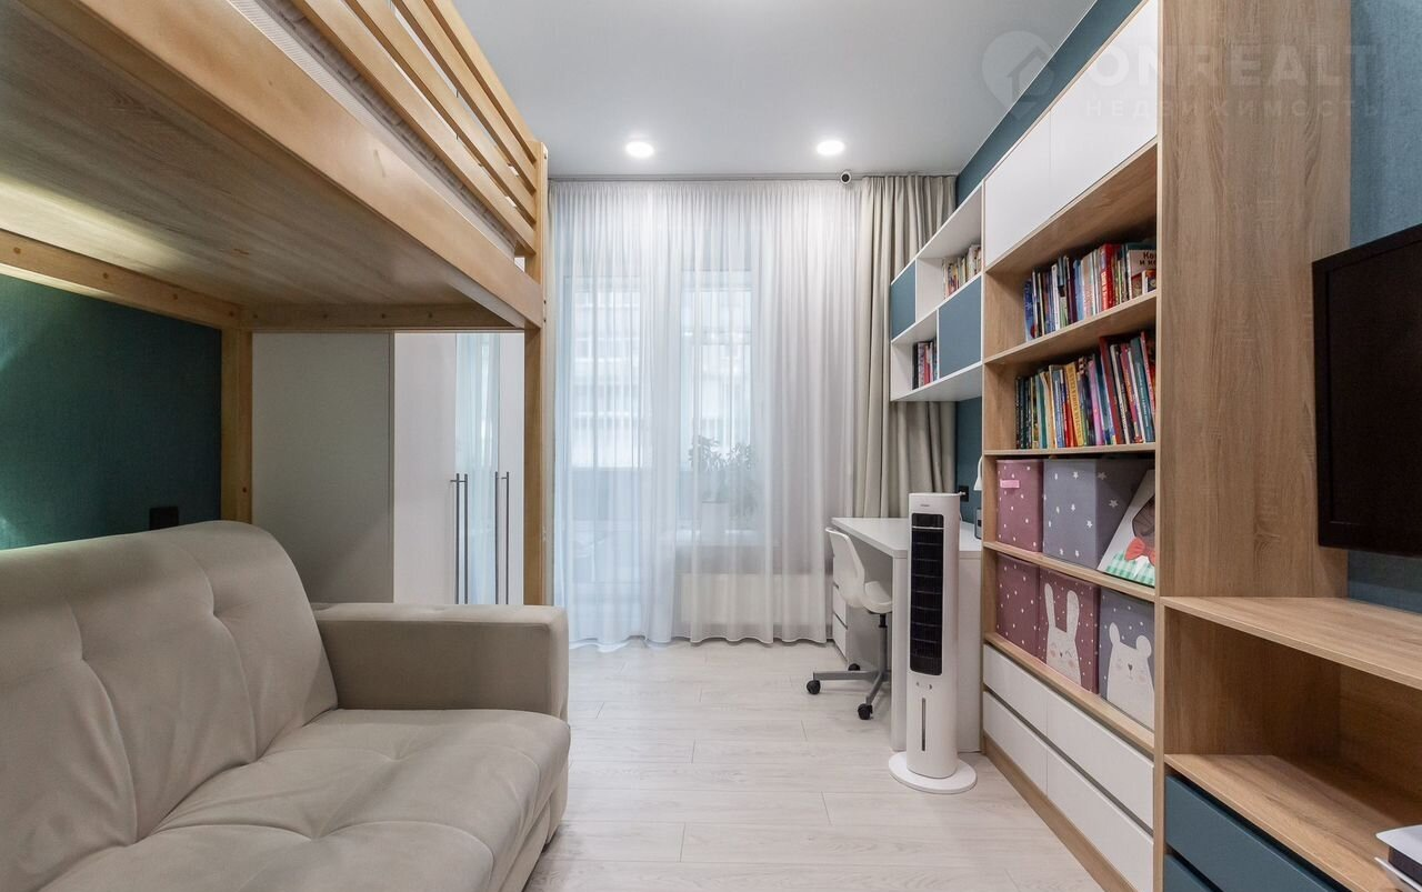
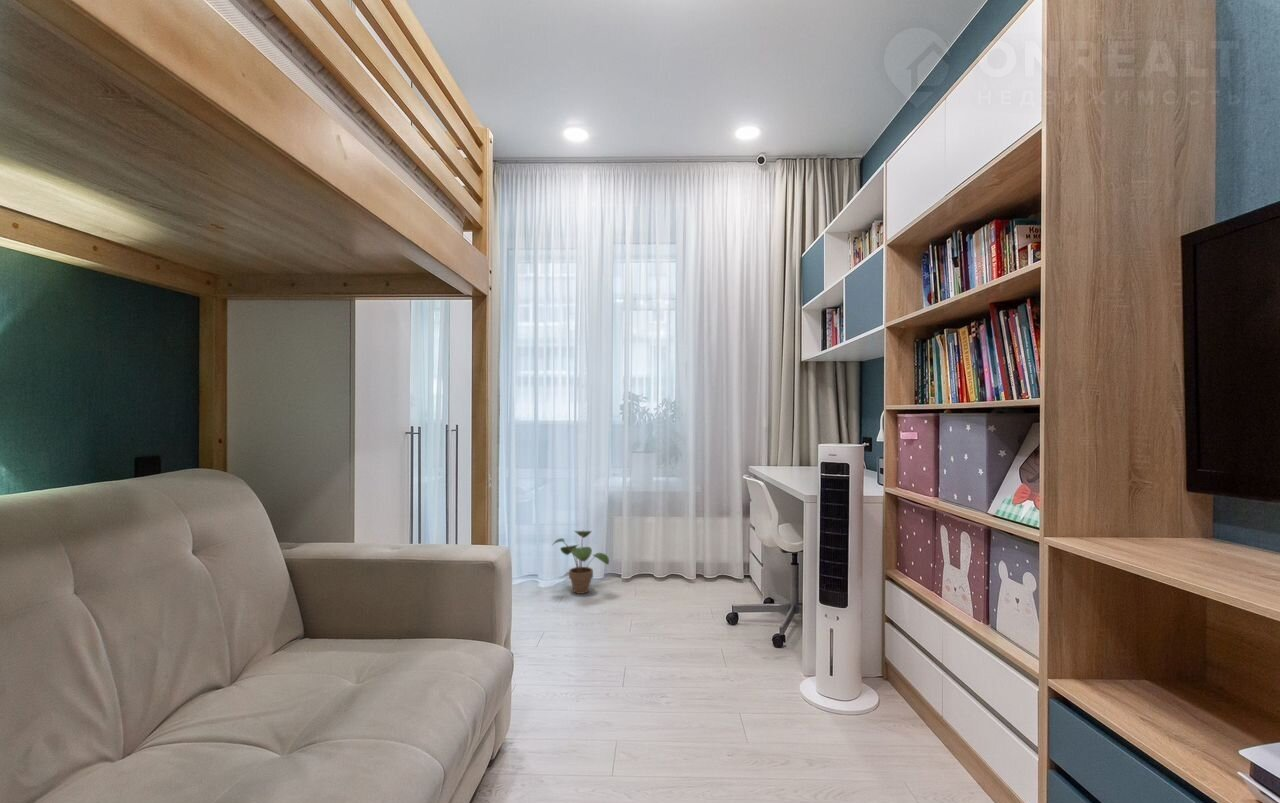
+ potted plant (581, 562)
